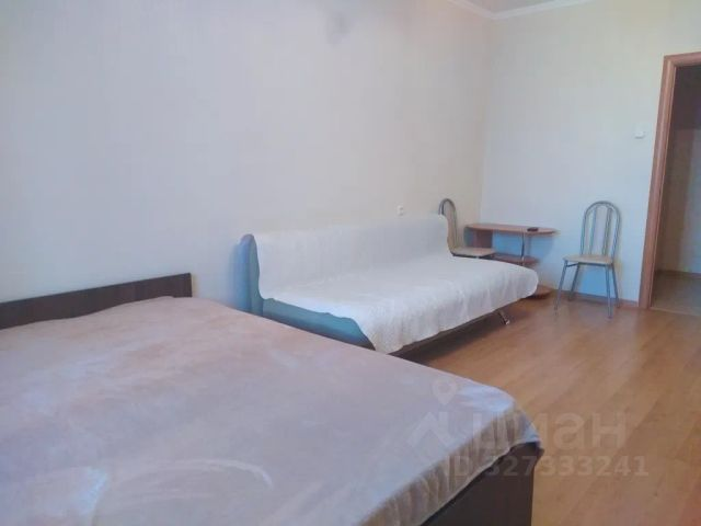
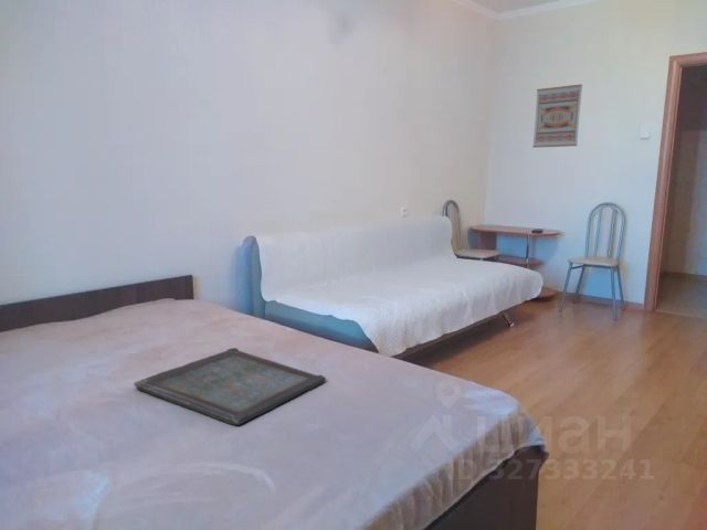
+ serving tray (232, 381)
+ wall art (557, 117)
